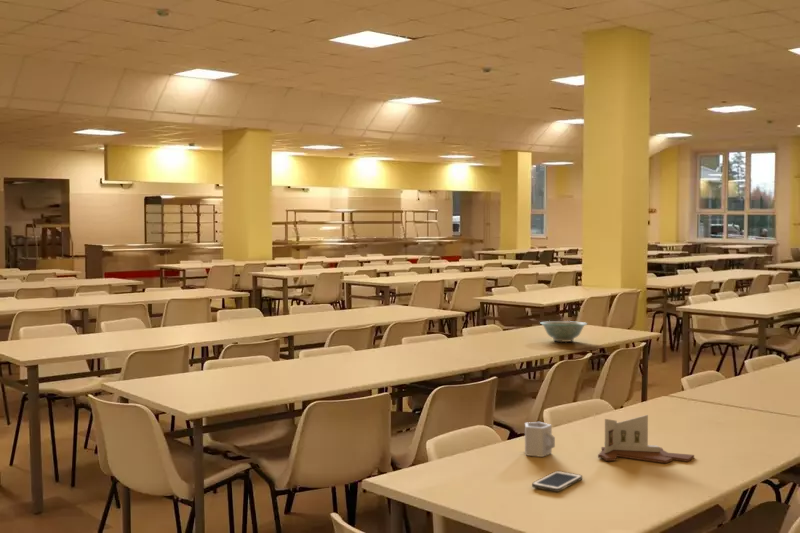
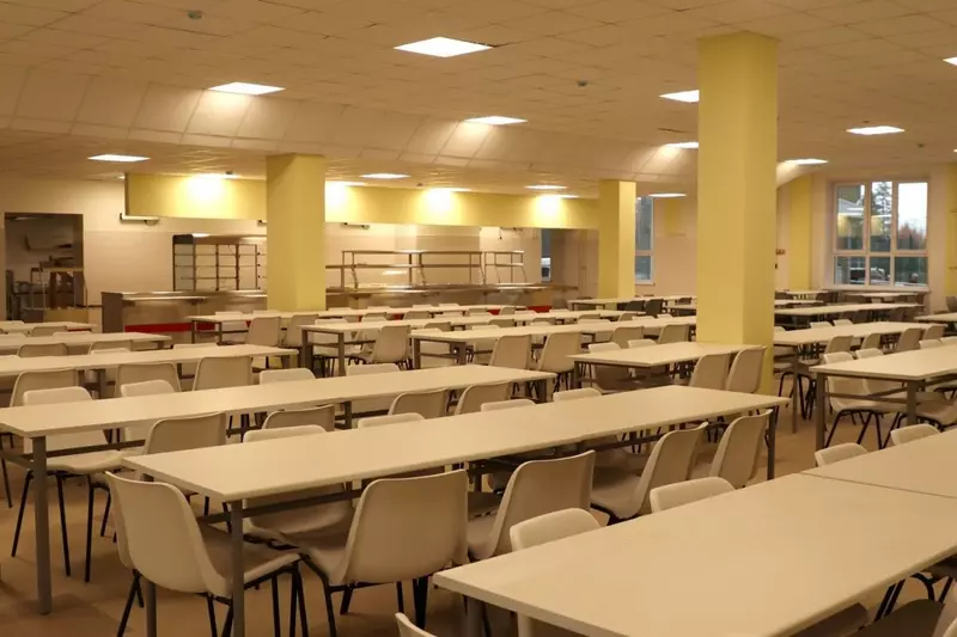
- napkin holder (641, 437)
- bowl (563, 331)
- cup (539, 439)
- cell phone (557, 481)
